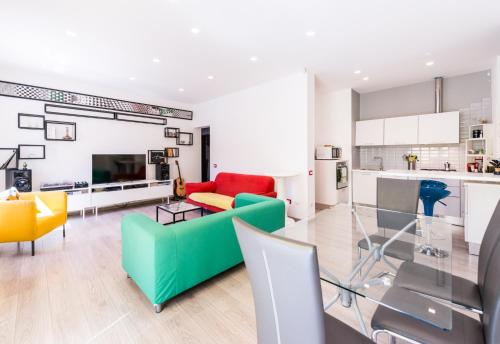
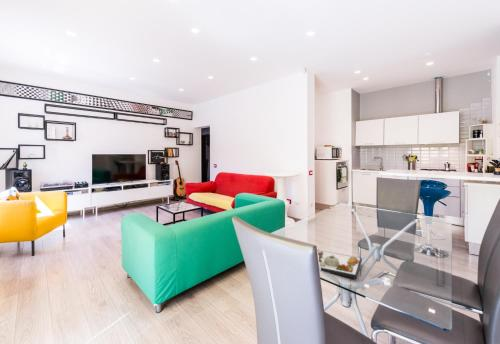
+ dinner plate (334, 259)
